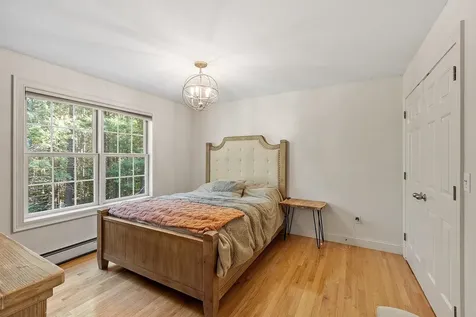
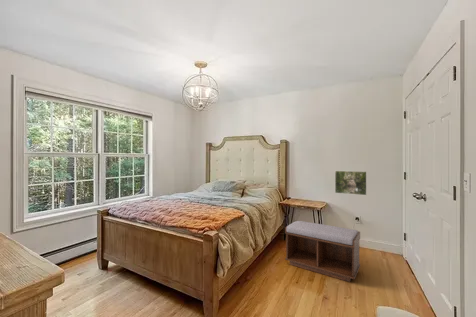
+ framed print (350, 182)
+ bench (321, 247)
